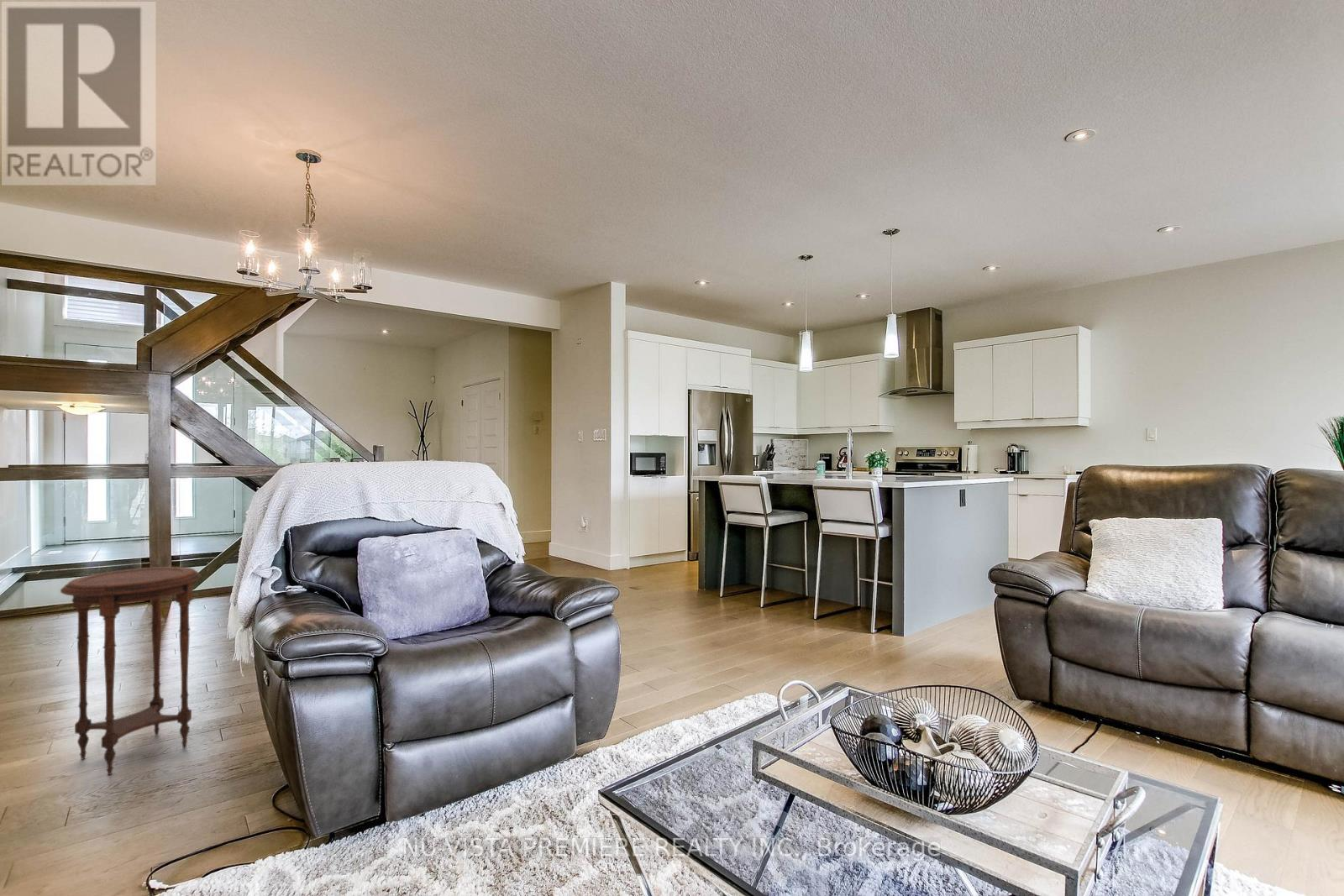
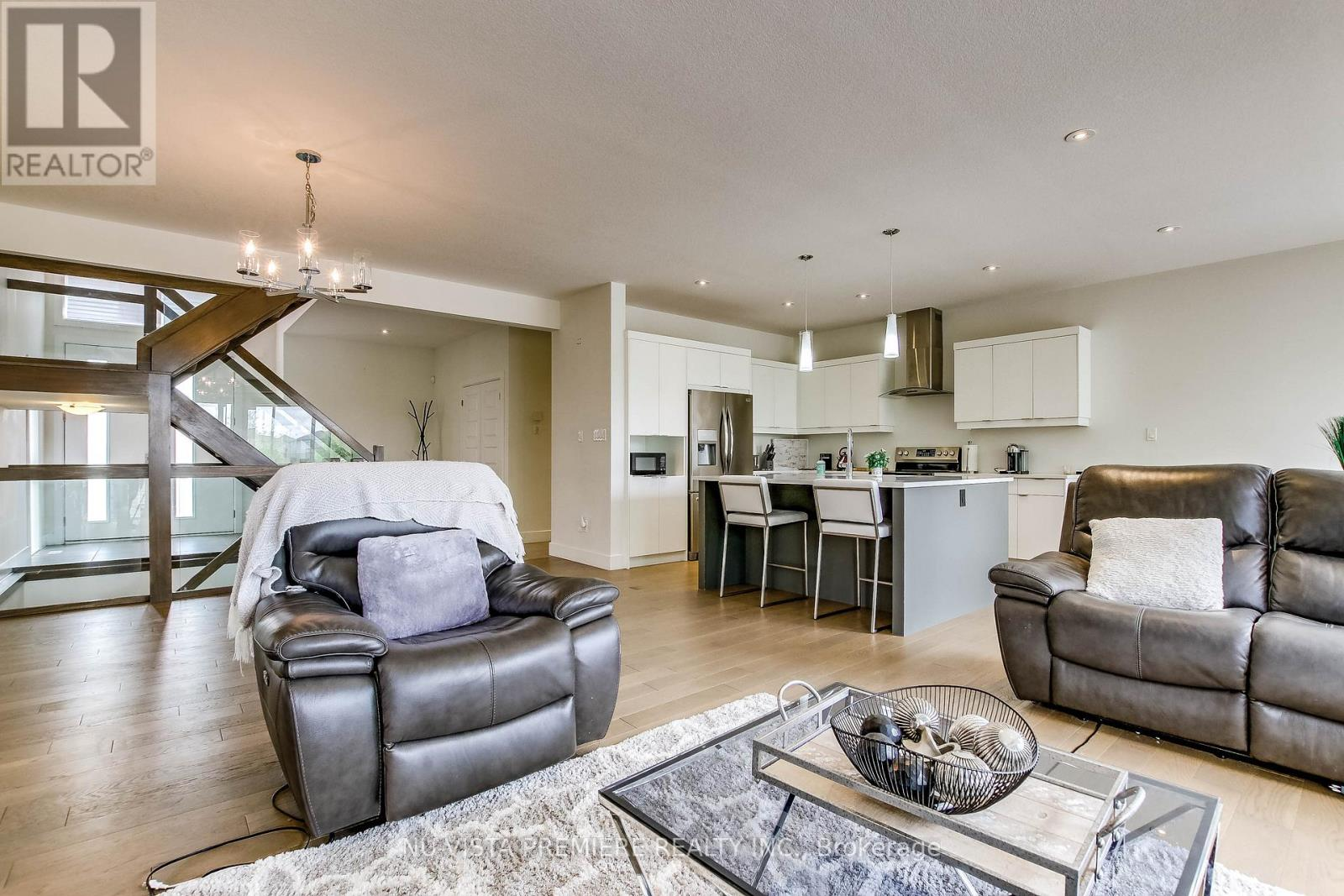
- side table (153, 662)
